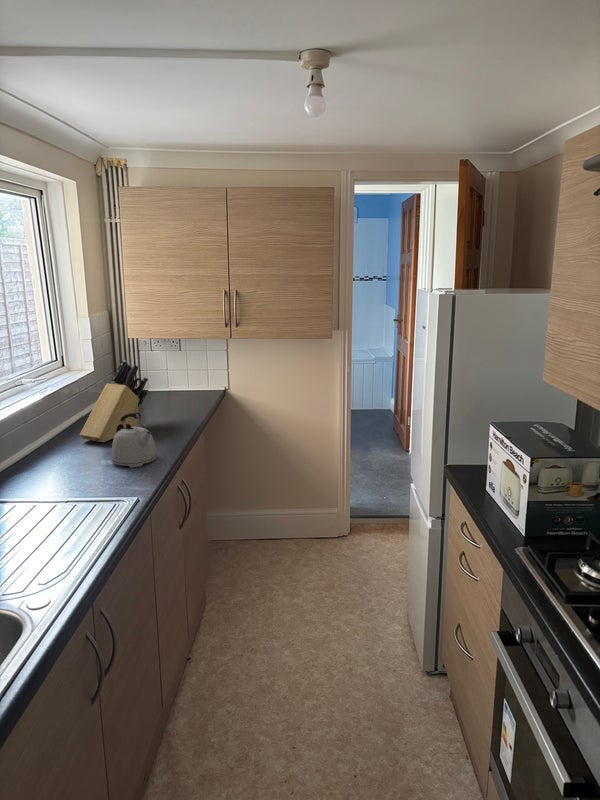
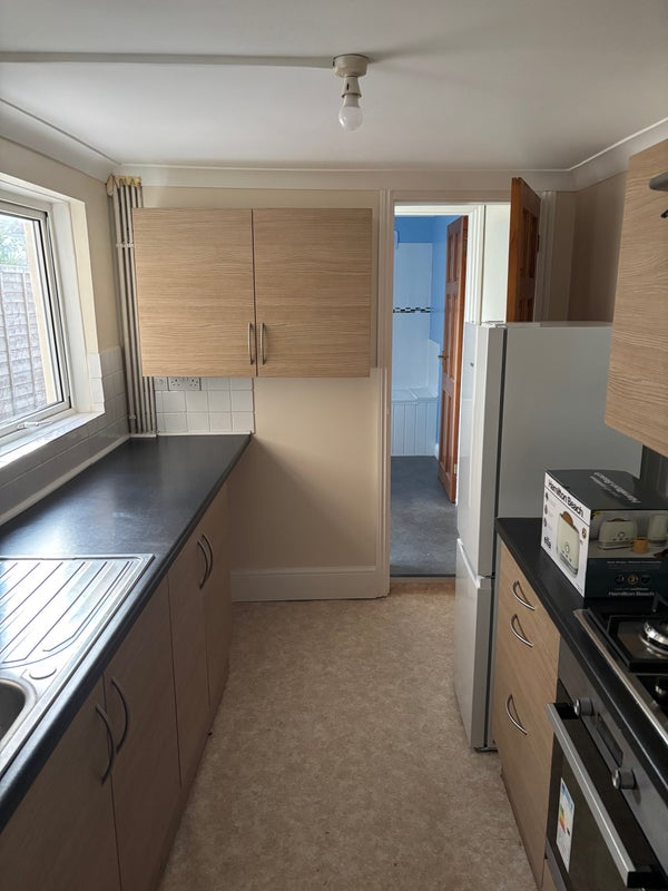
- kettle (133, 436)
- knife block (115, 398)
